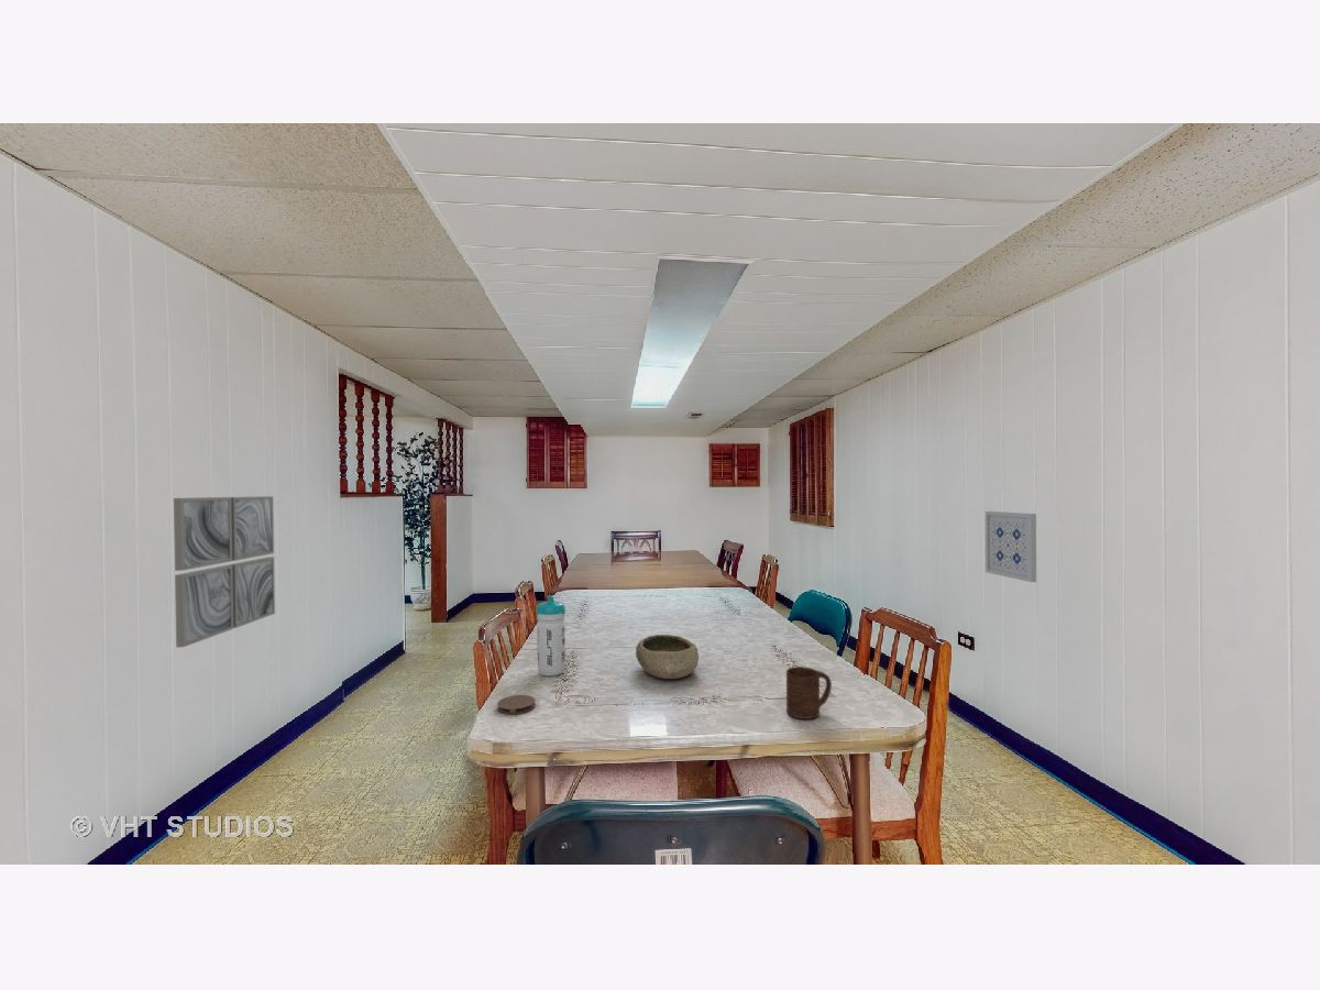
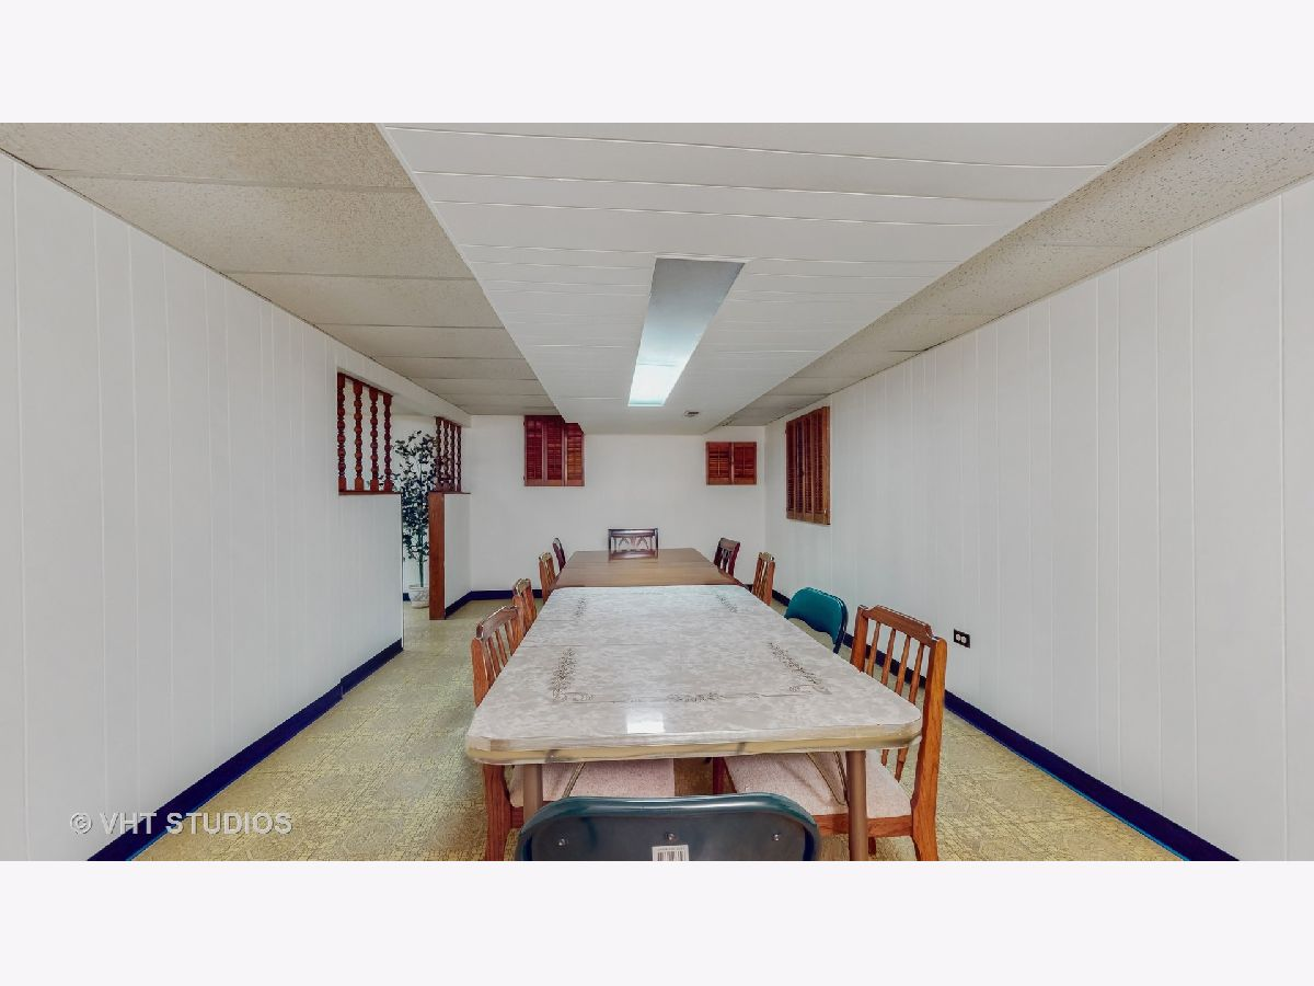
- wall art (1009, 544)
- wall art (230, 561)
- bowl (668, 657)
- water bottle (551, 634)
- coaster (516, 704)
- cup (806, 691)
